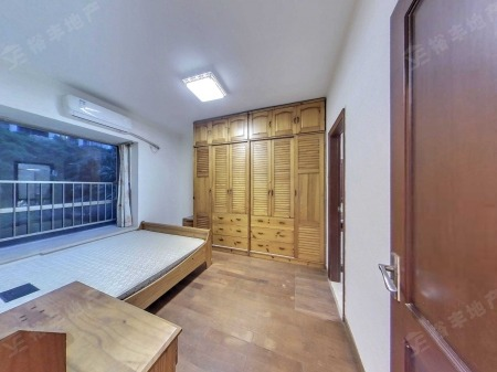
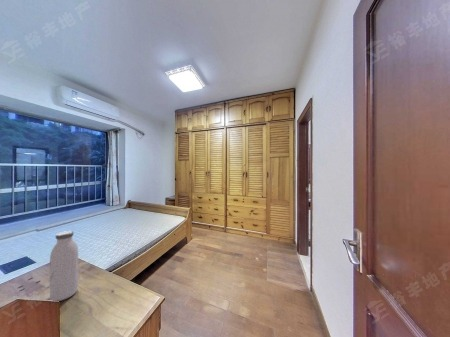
+ water bottle (64, 263)
